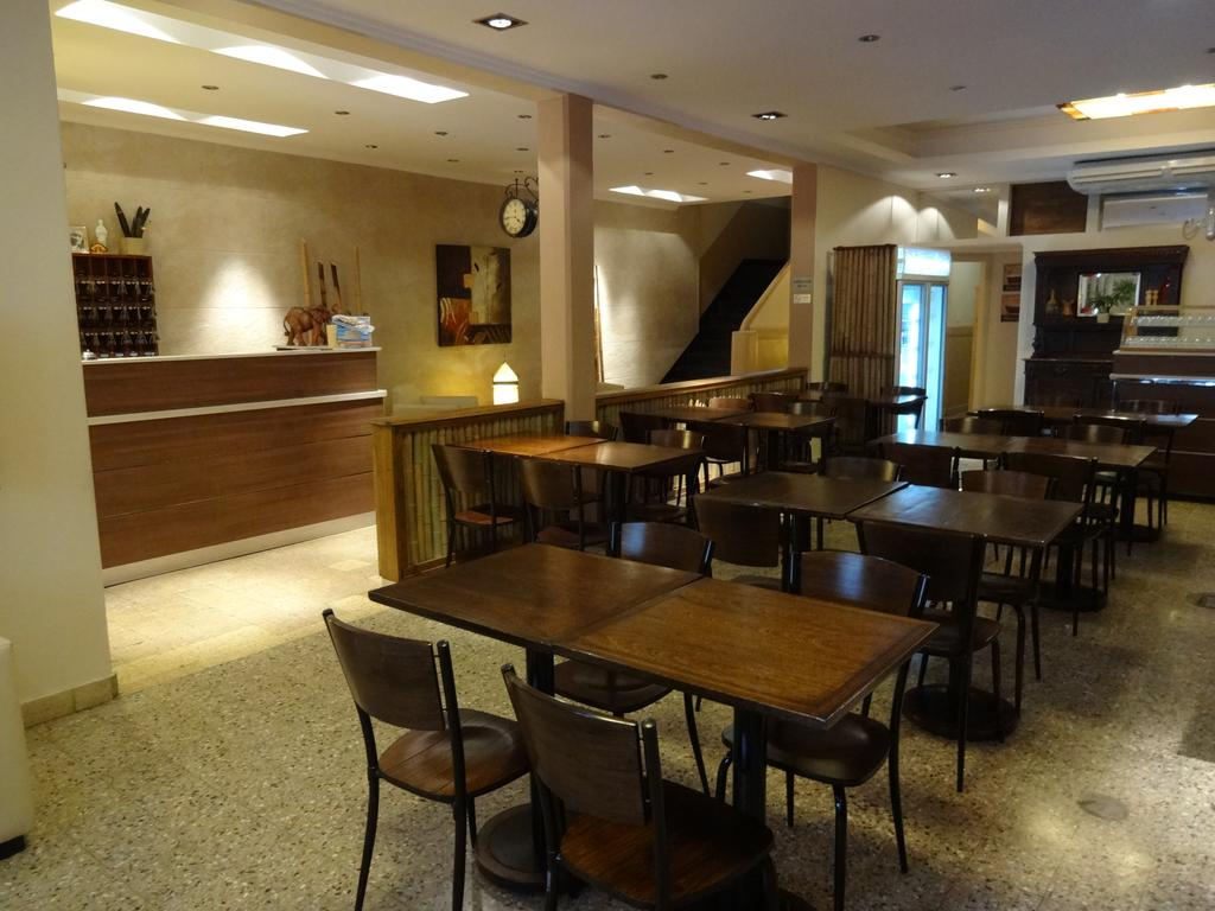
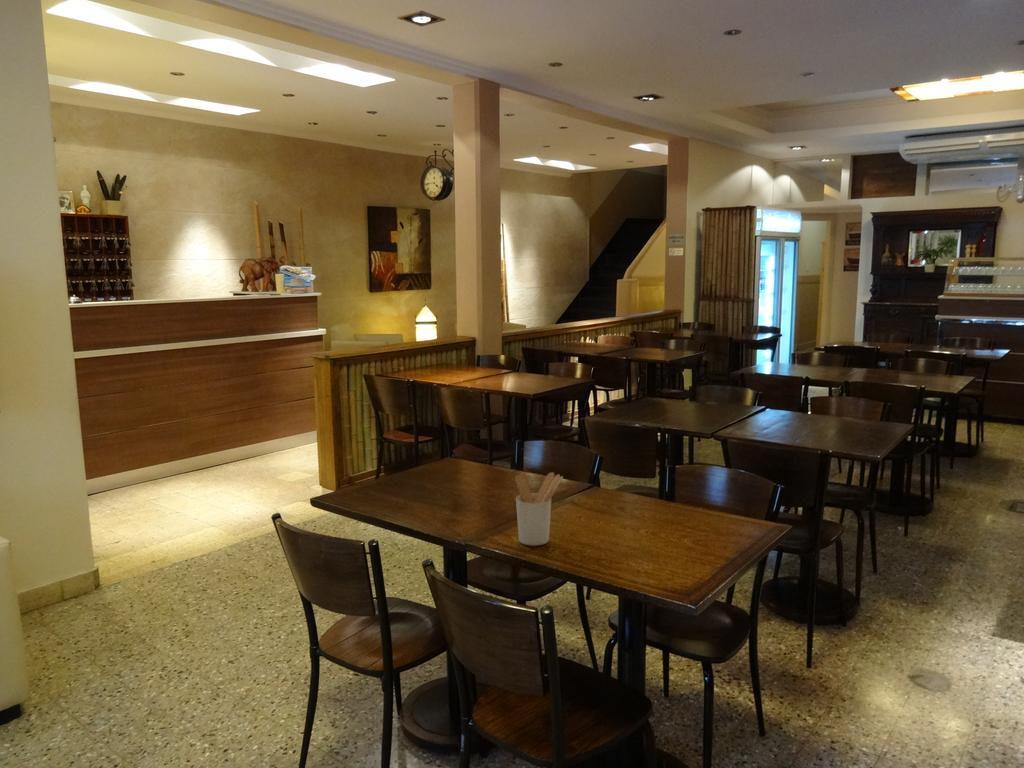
+ utensil holder (540, 506)
